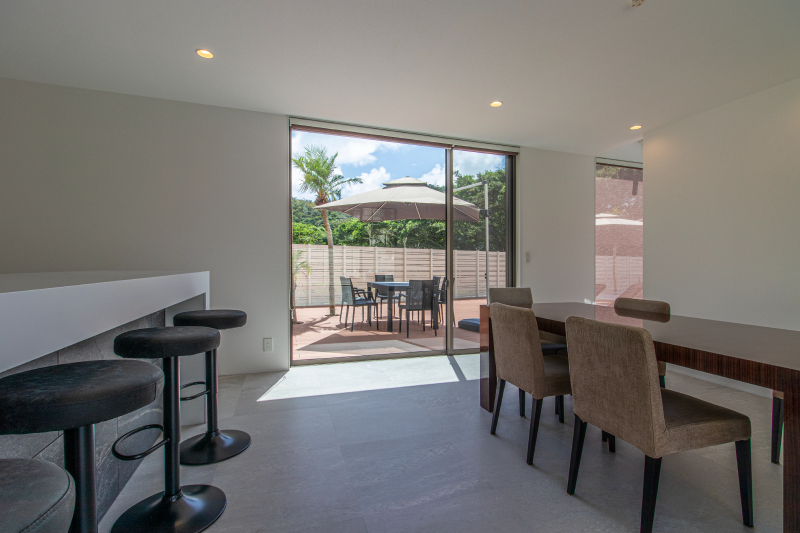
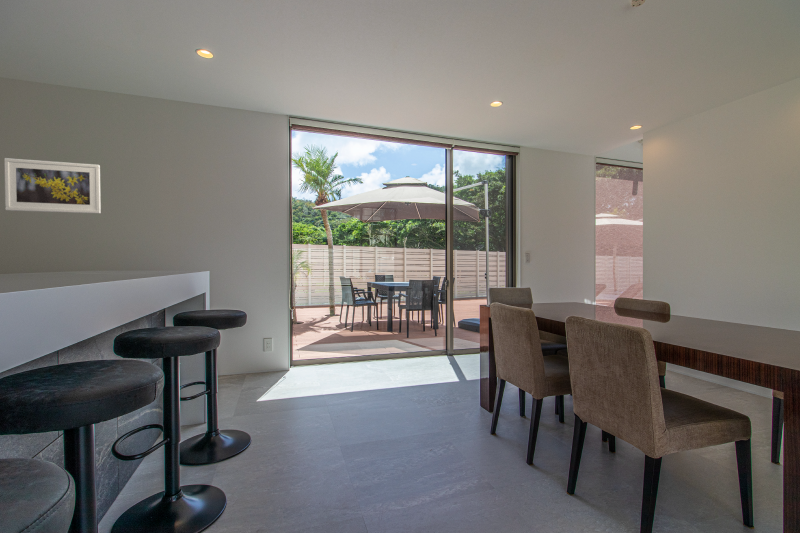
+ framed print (54, 186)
